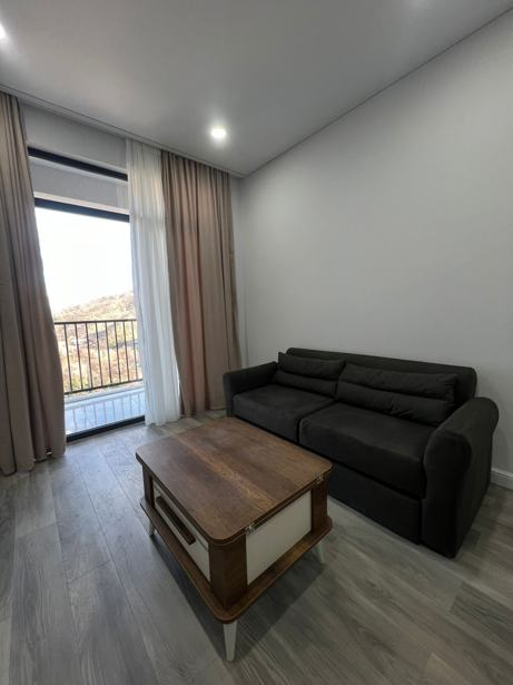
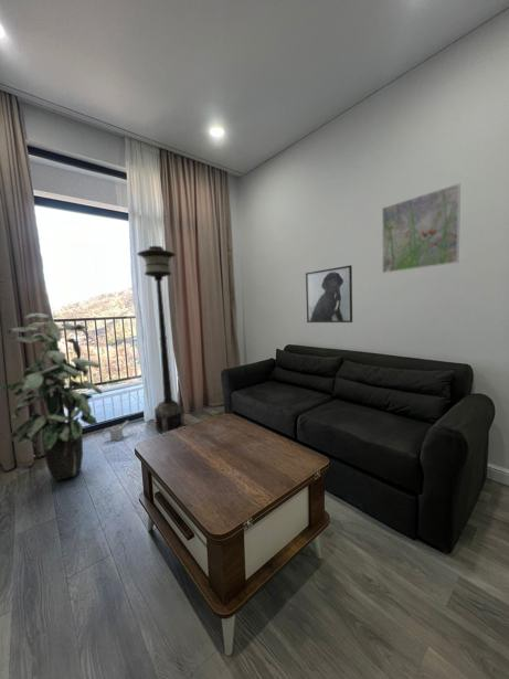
+ floor lamp (163, 341)
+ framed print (417, 233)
+ indoor plant (53, 395)
+ watering can (116, 431)
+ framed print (327, 296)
